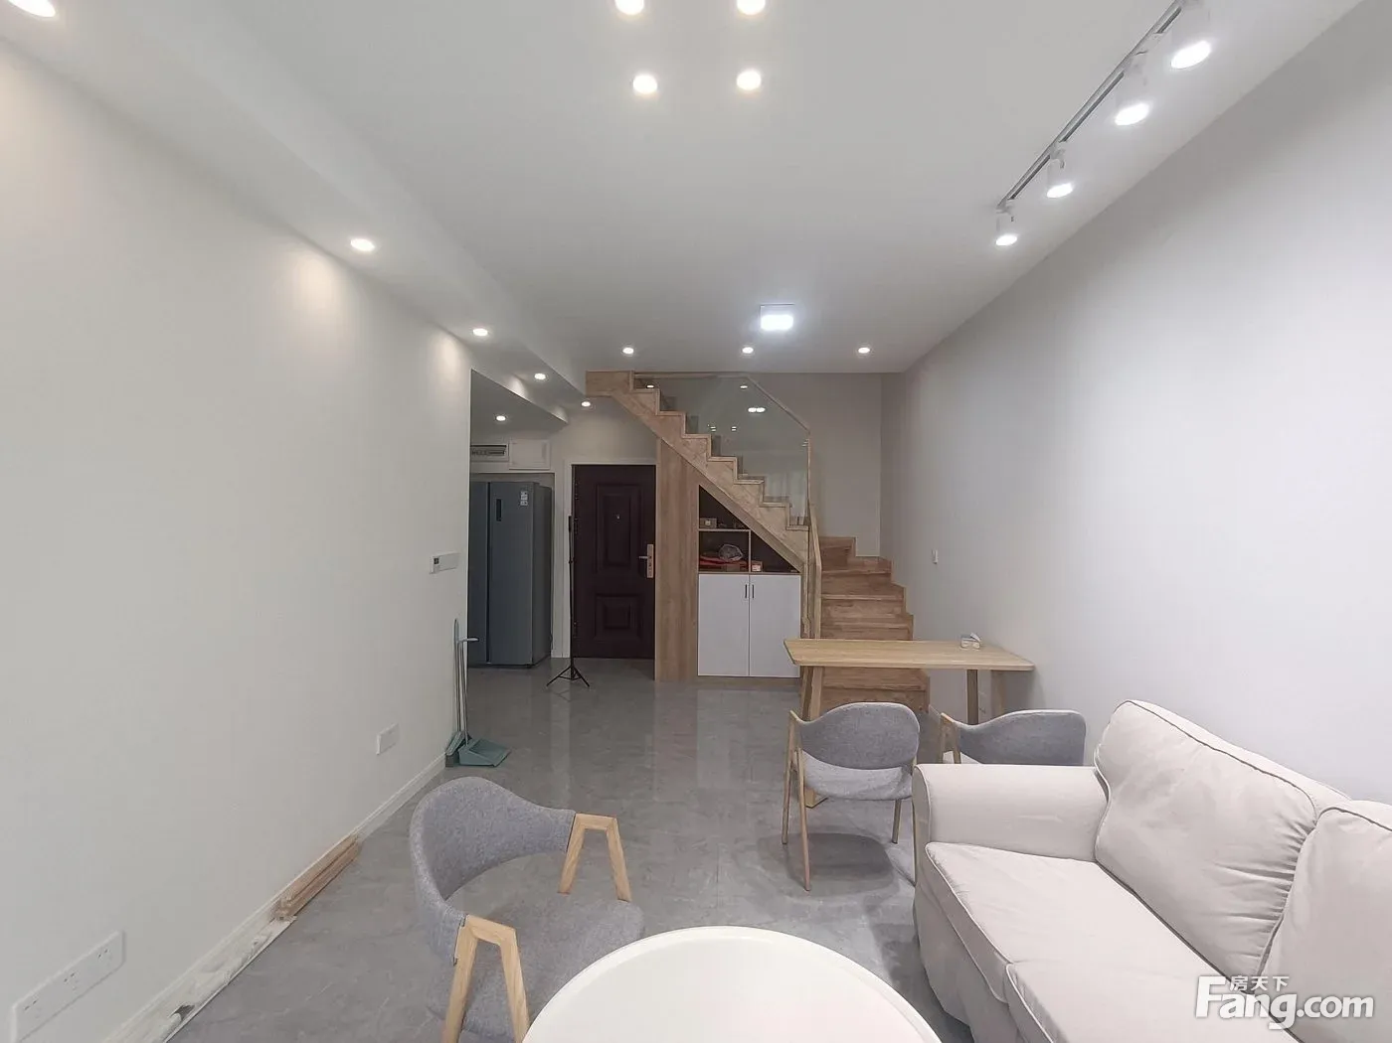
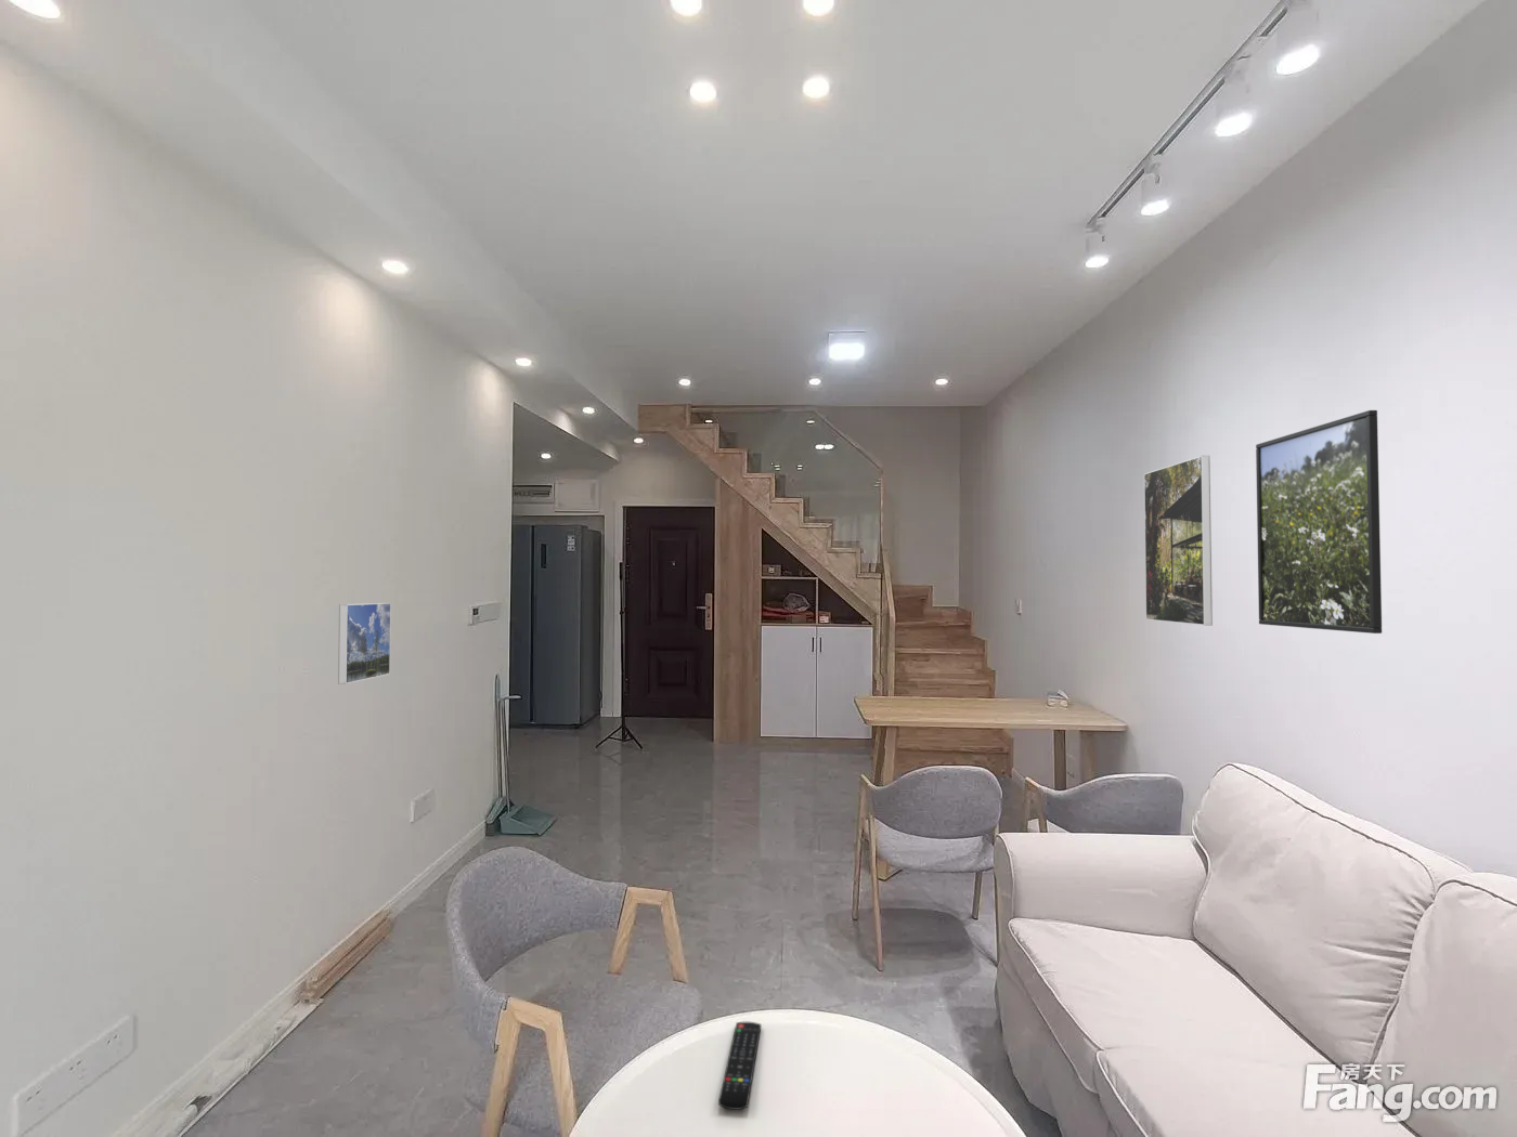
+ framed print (1174, 543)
+ remote control (741, 1062)
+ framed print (1312, 528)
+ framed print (366, 641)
